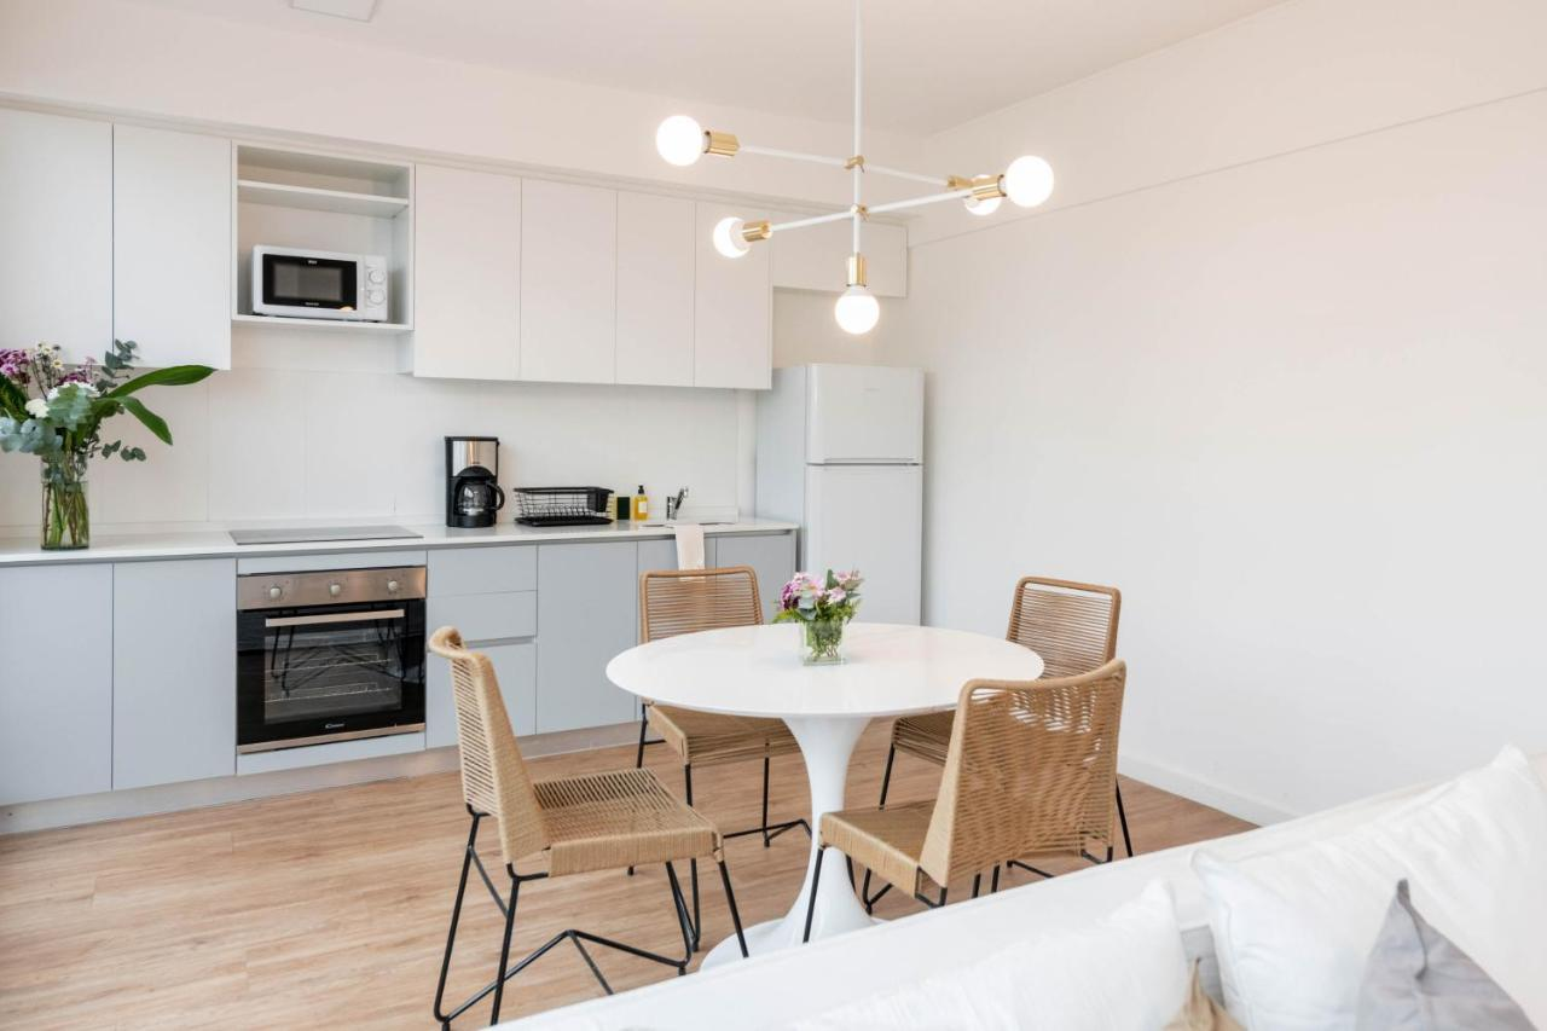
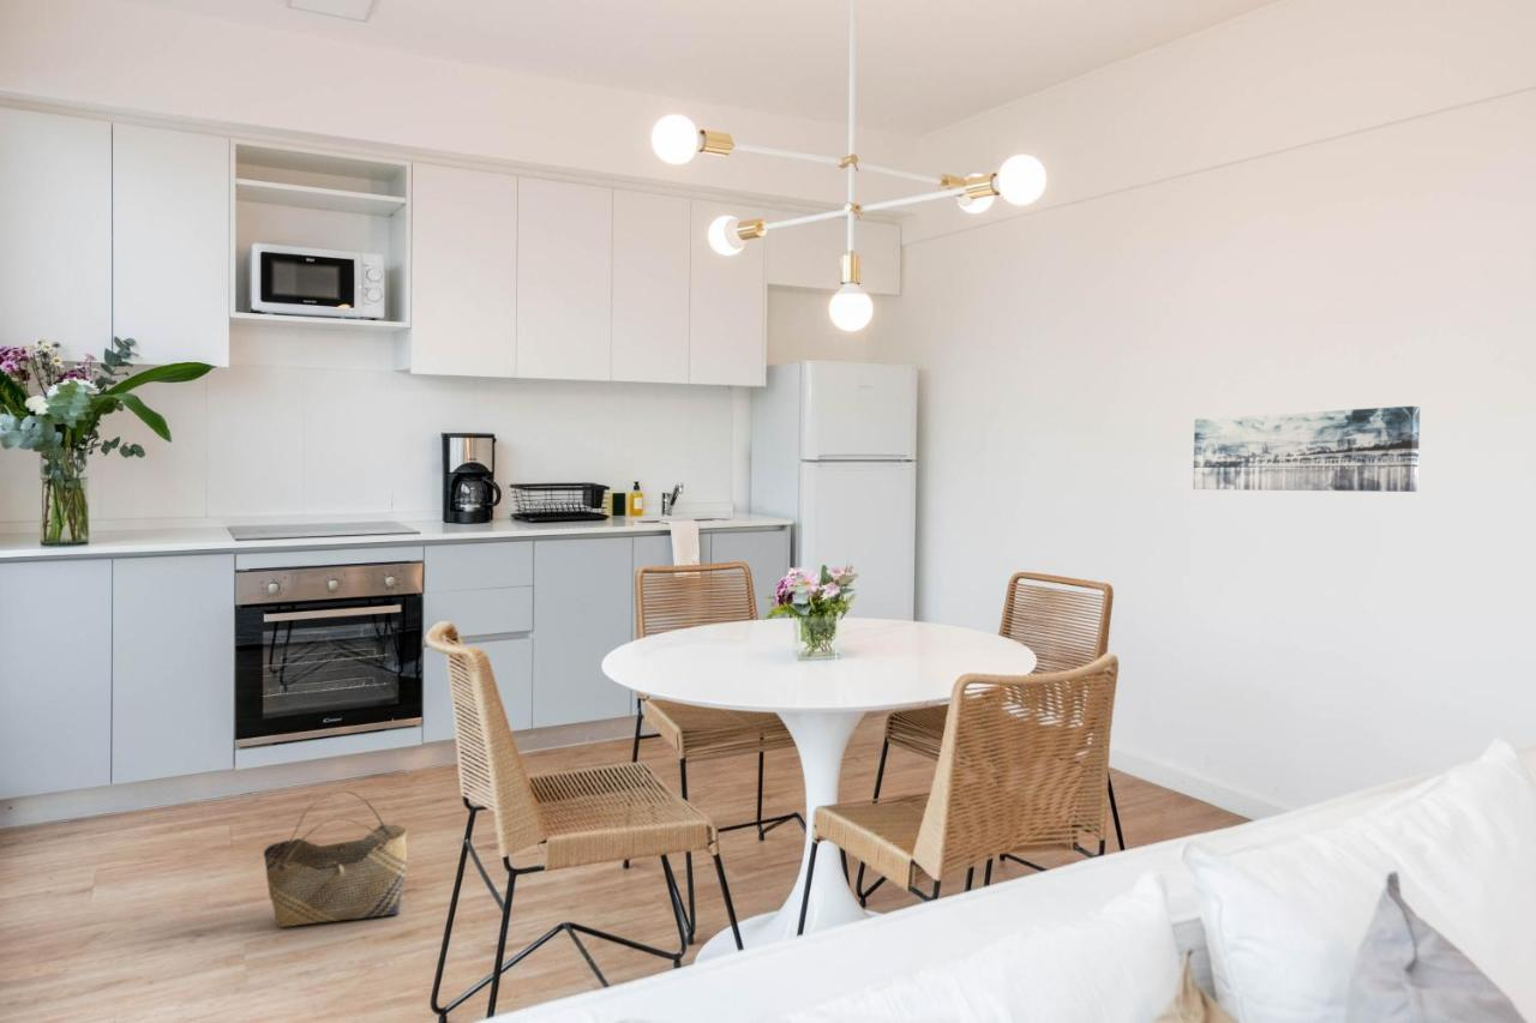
+ basket (336, 861)
+ wall art (1295, 451)
